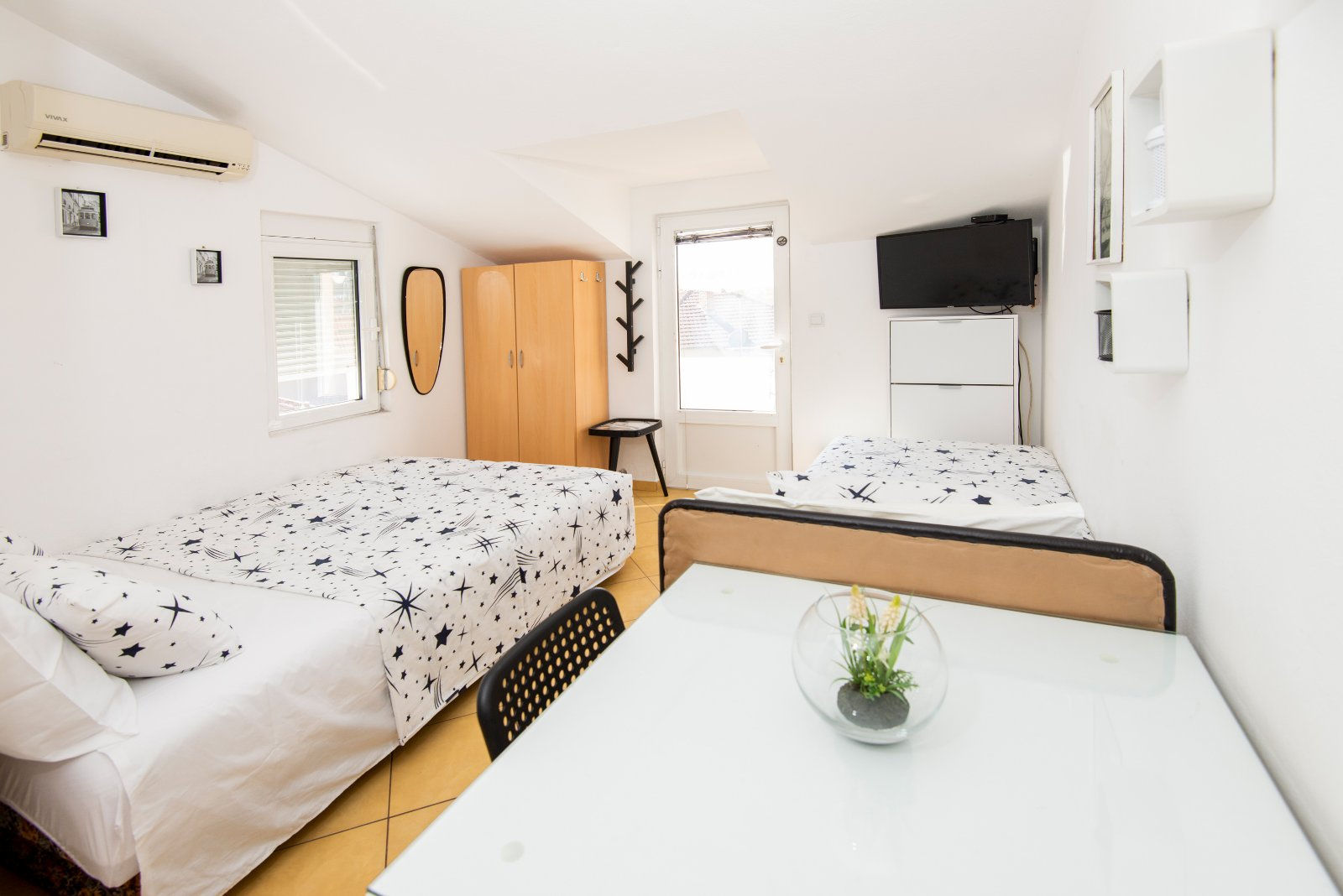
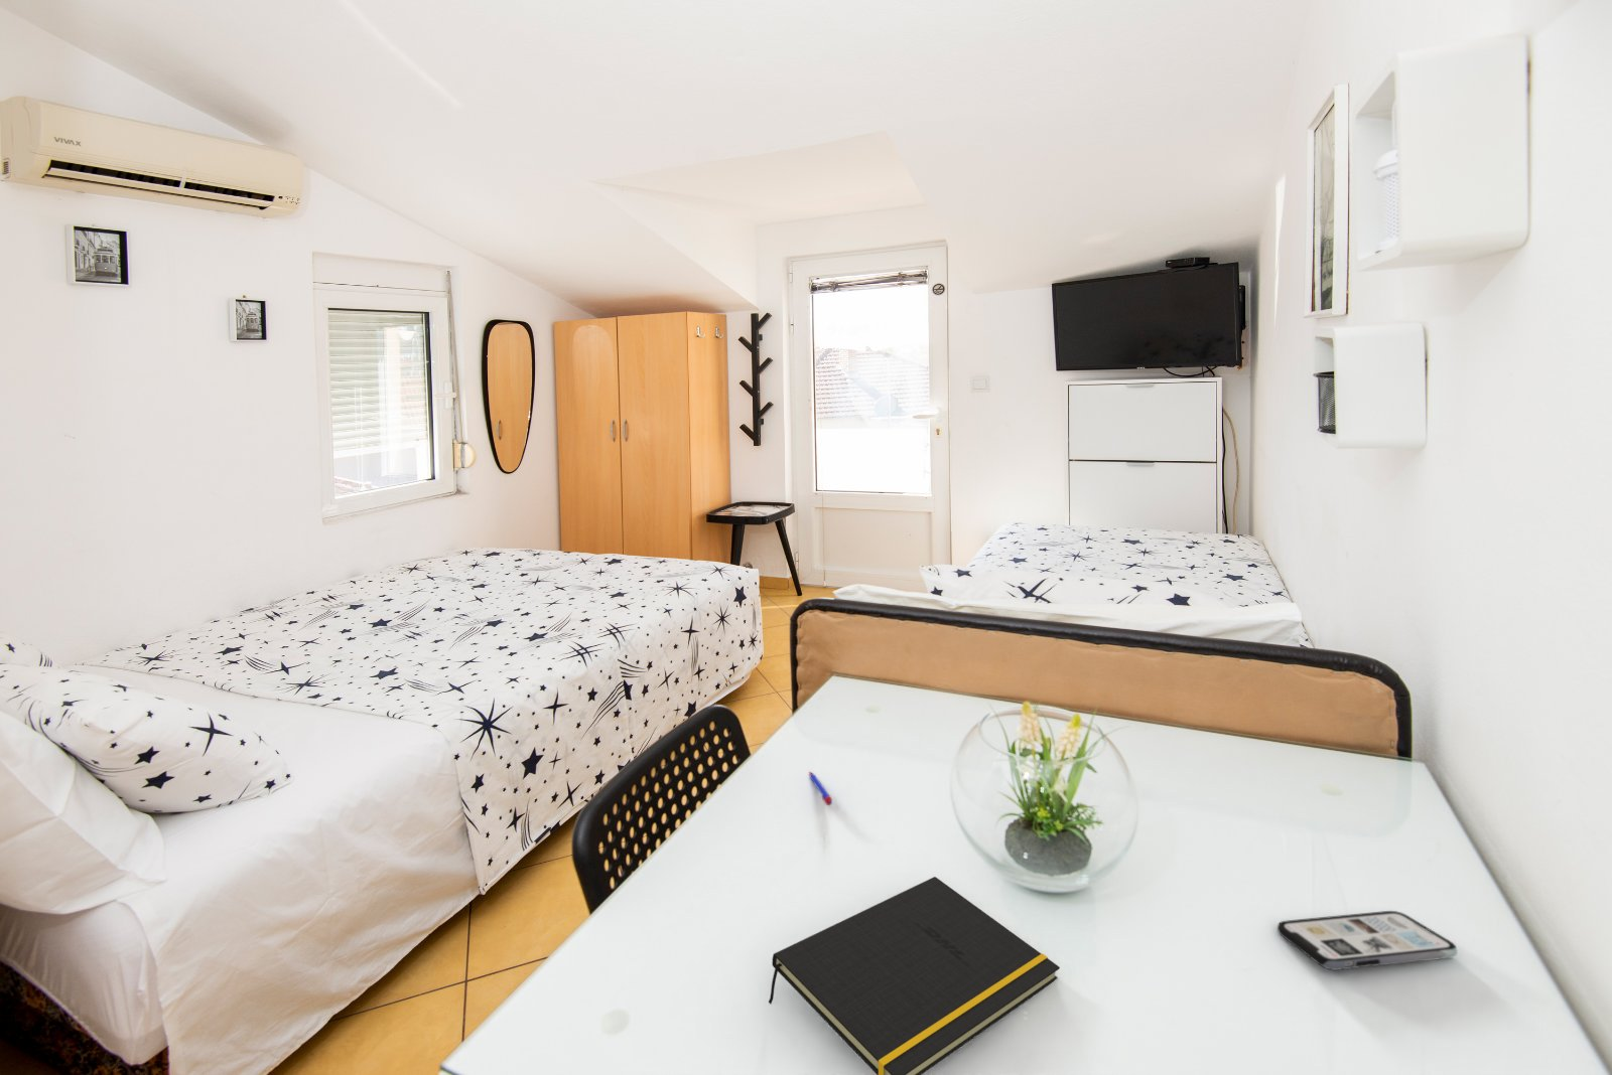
+ notepad (918, 966)
+ pen (819, 786)
+ phone case (1365, 939)
